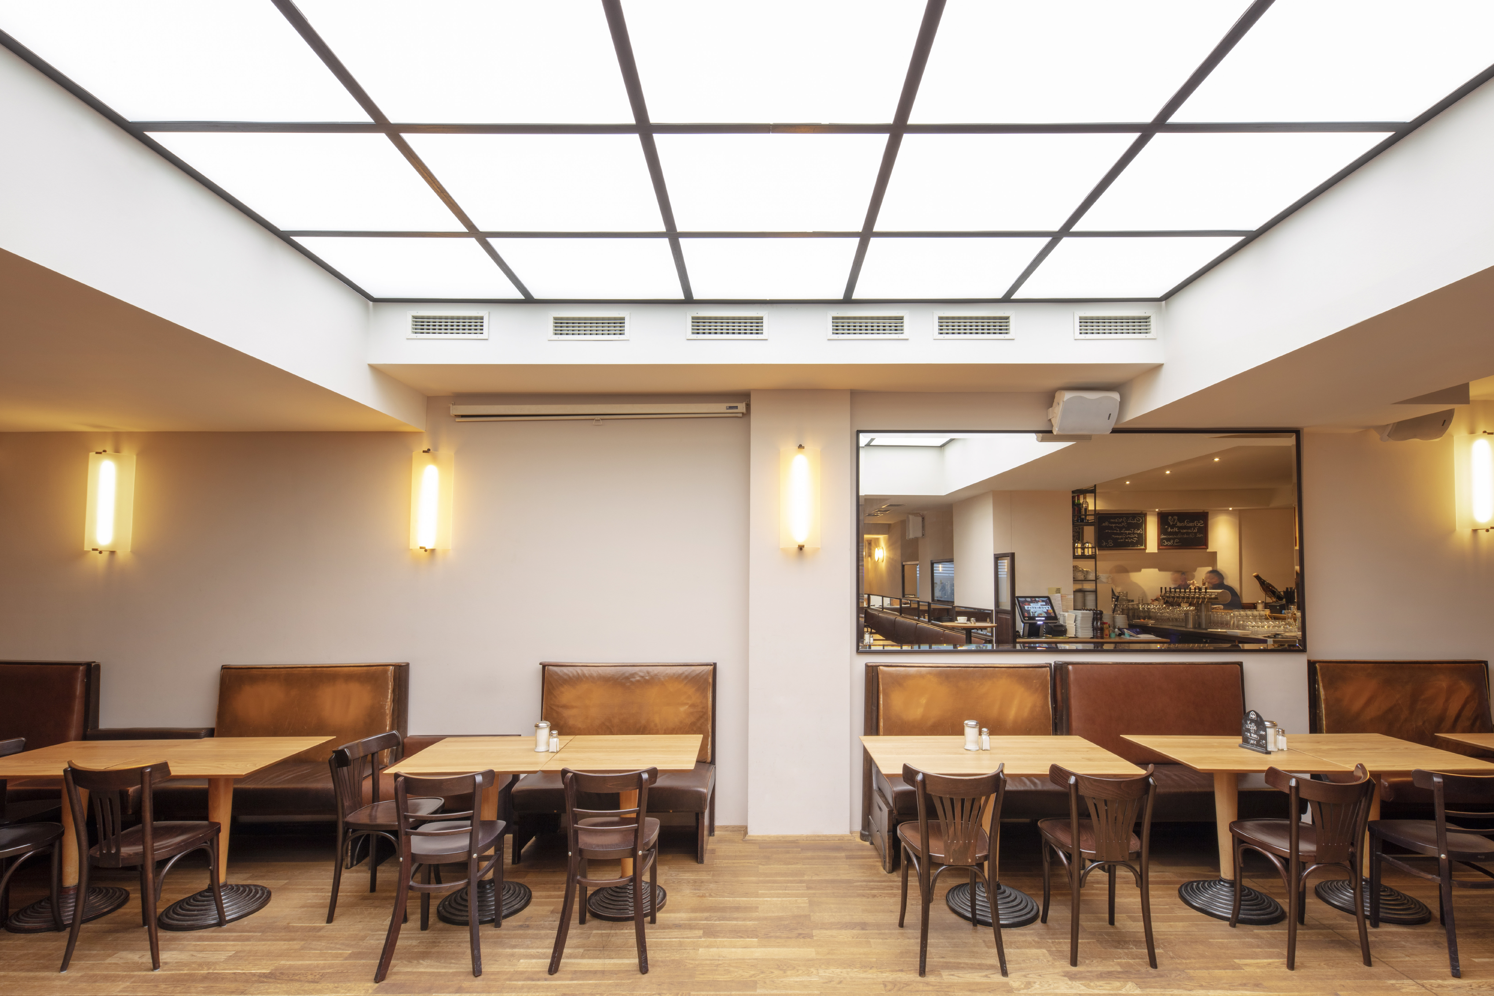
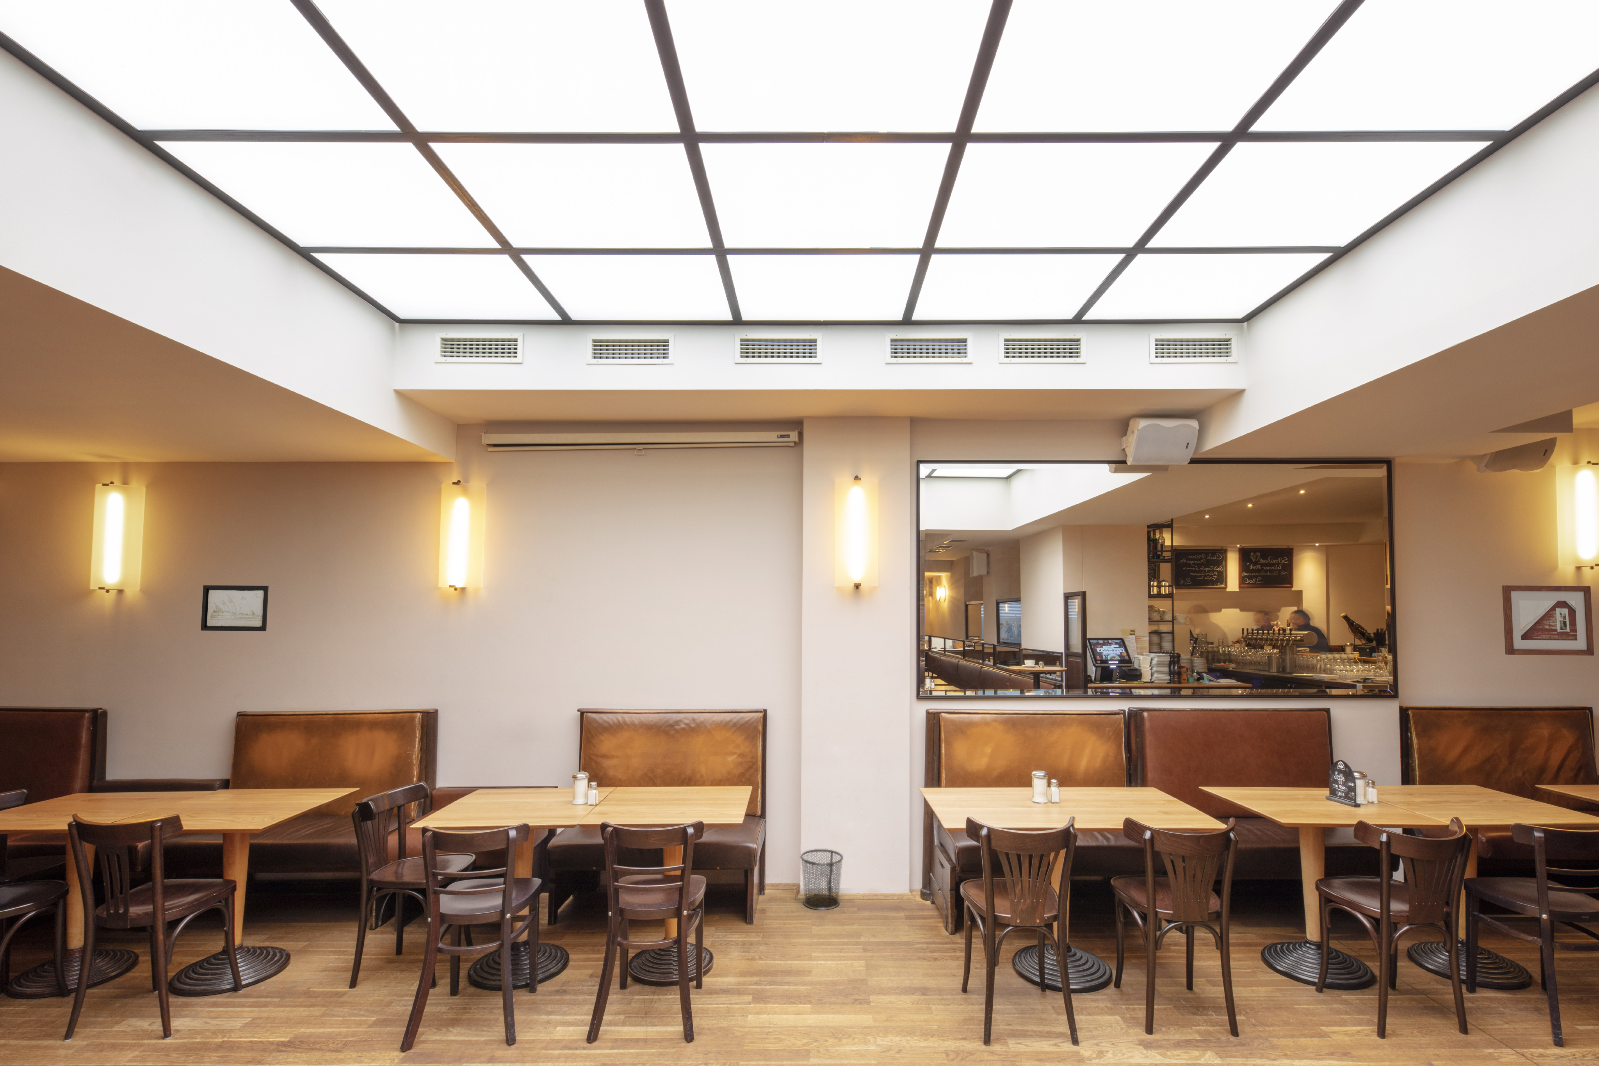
+ picture frame (1548, 620)
+ waste bin (821, 879)
+ wall art (234, 608)
